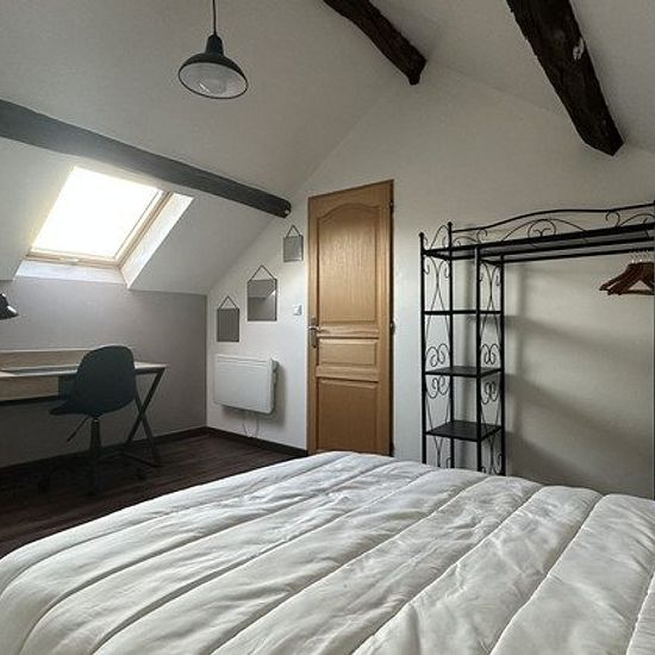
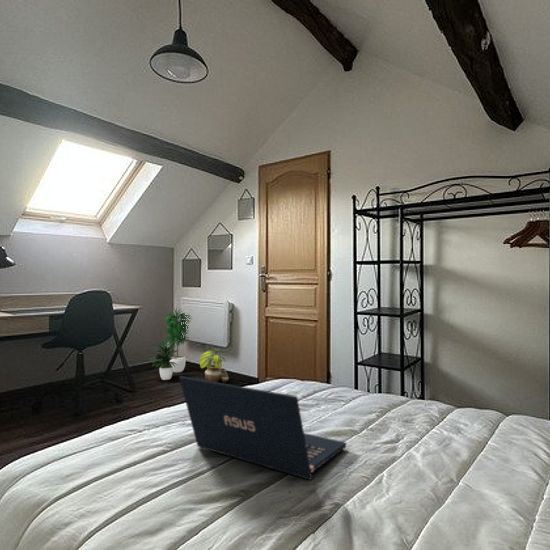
+ potted plant (171, 341)
+ potted plant (215, 365)
+ laptop (264, 413)
